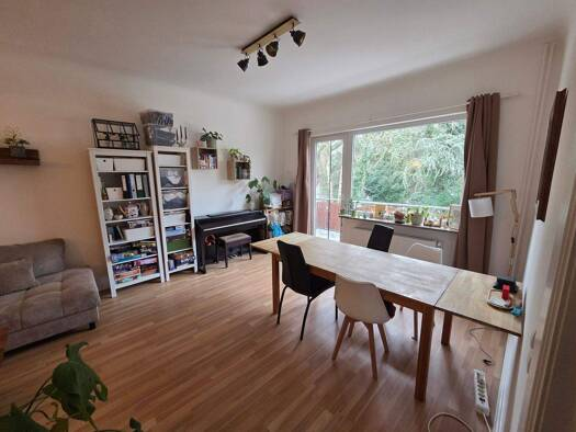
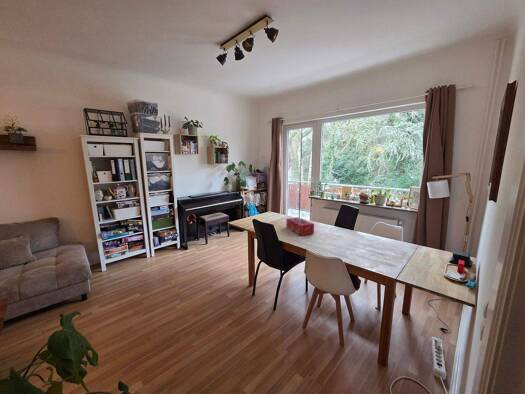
+ tissue box (299, 225)
